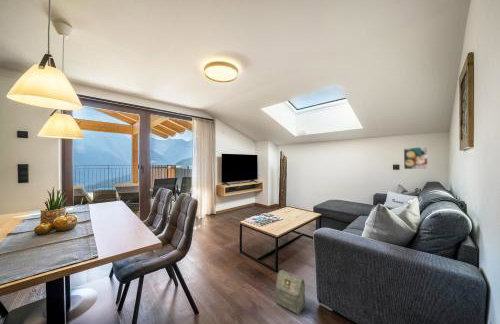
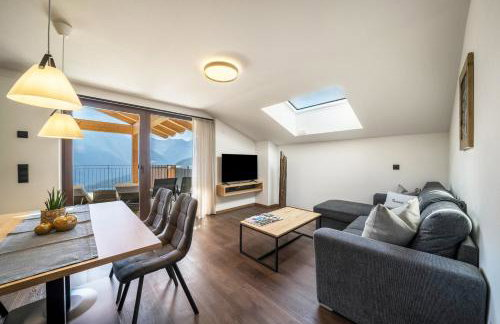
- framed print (415, 158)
- bag (290, 289)
